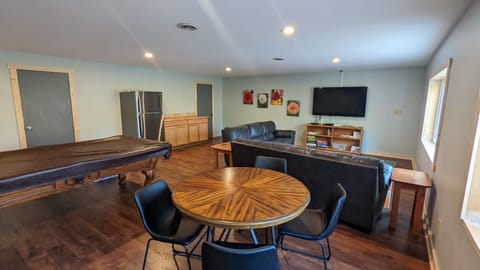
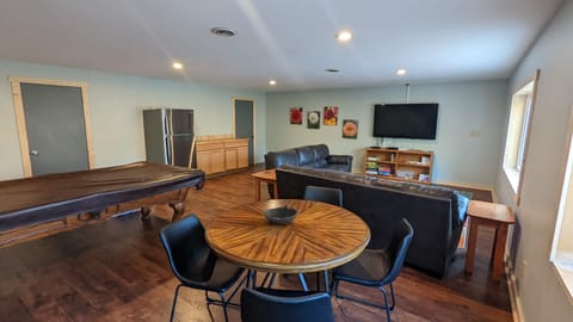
+ bowl (281, 215)
